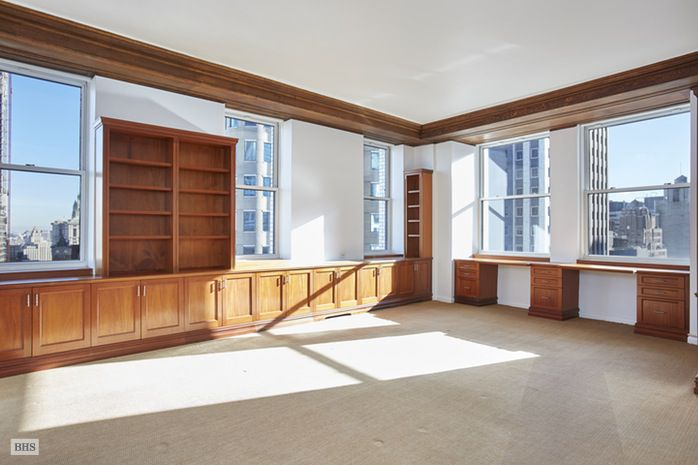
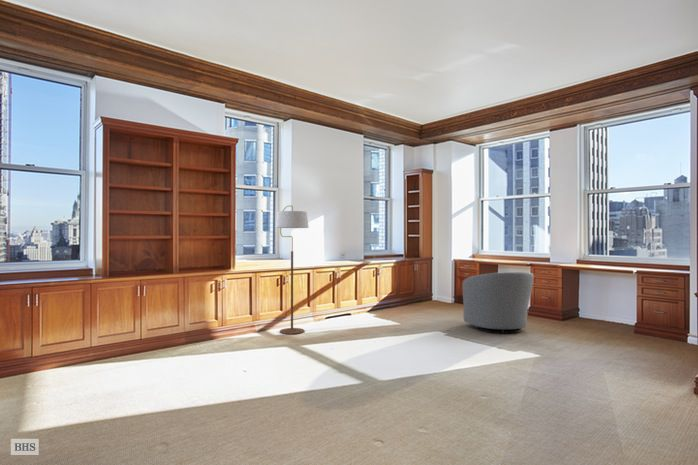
+ floor lamp (291, 268)
+ chair (499, 299)
